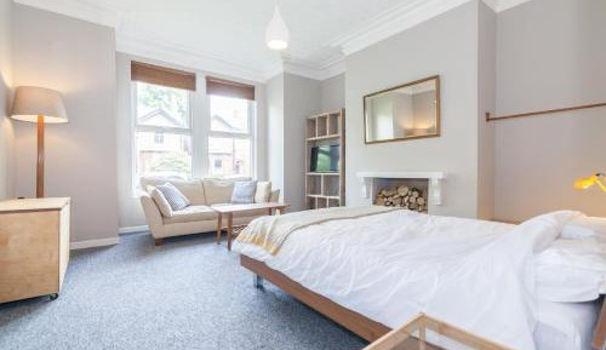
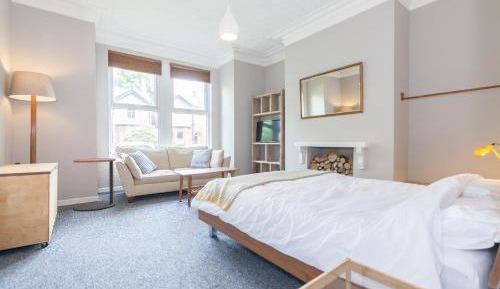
+ side table (109, 182)
